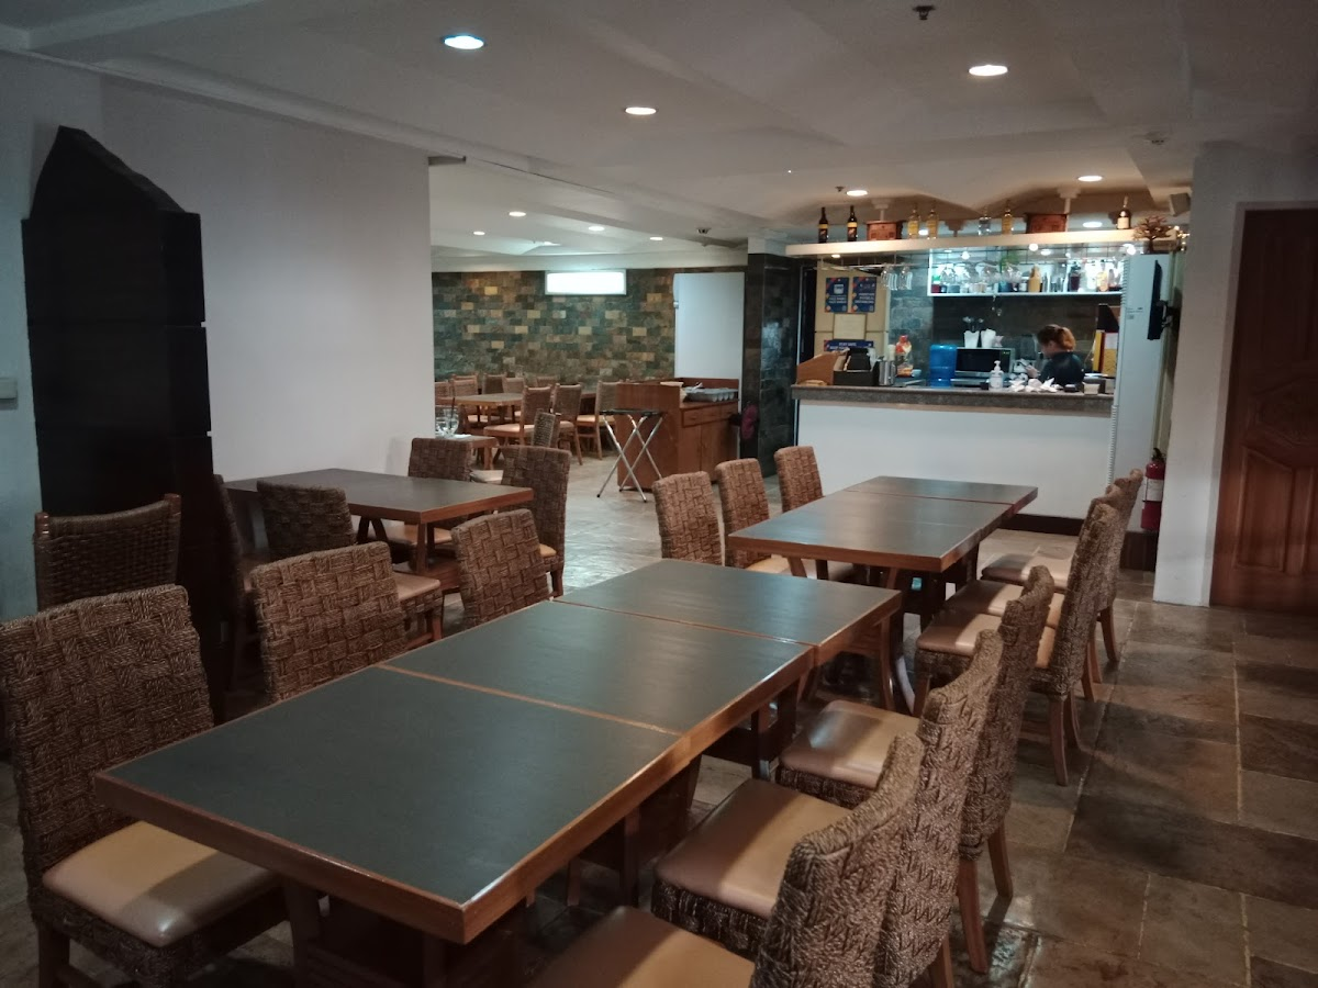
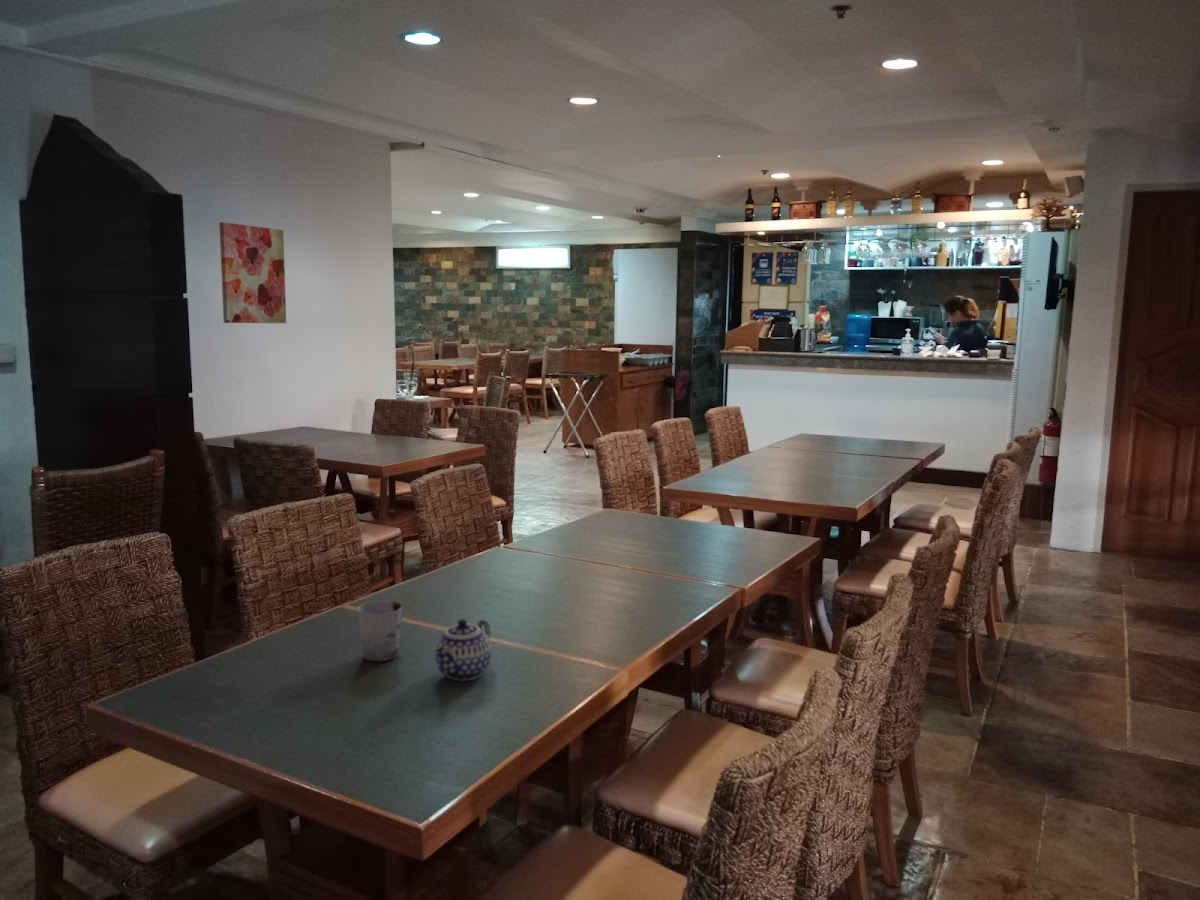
+ teapot (463, 646)
+ wall art (254, 275)
+ cup (385, 628)
